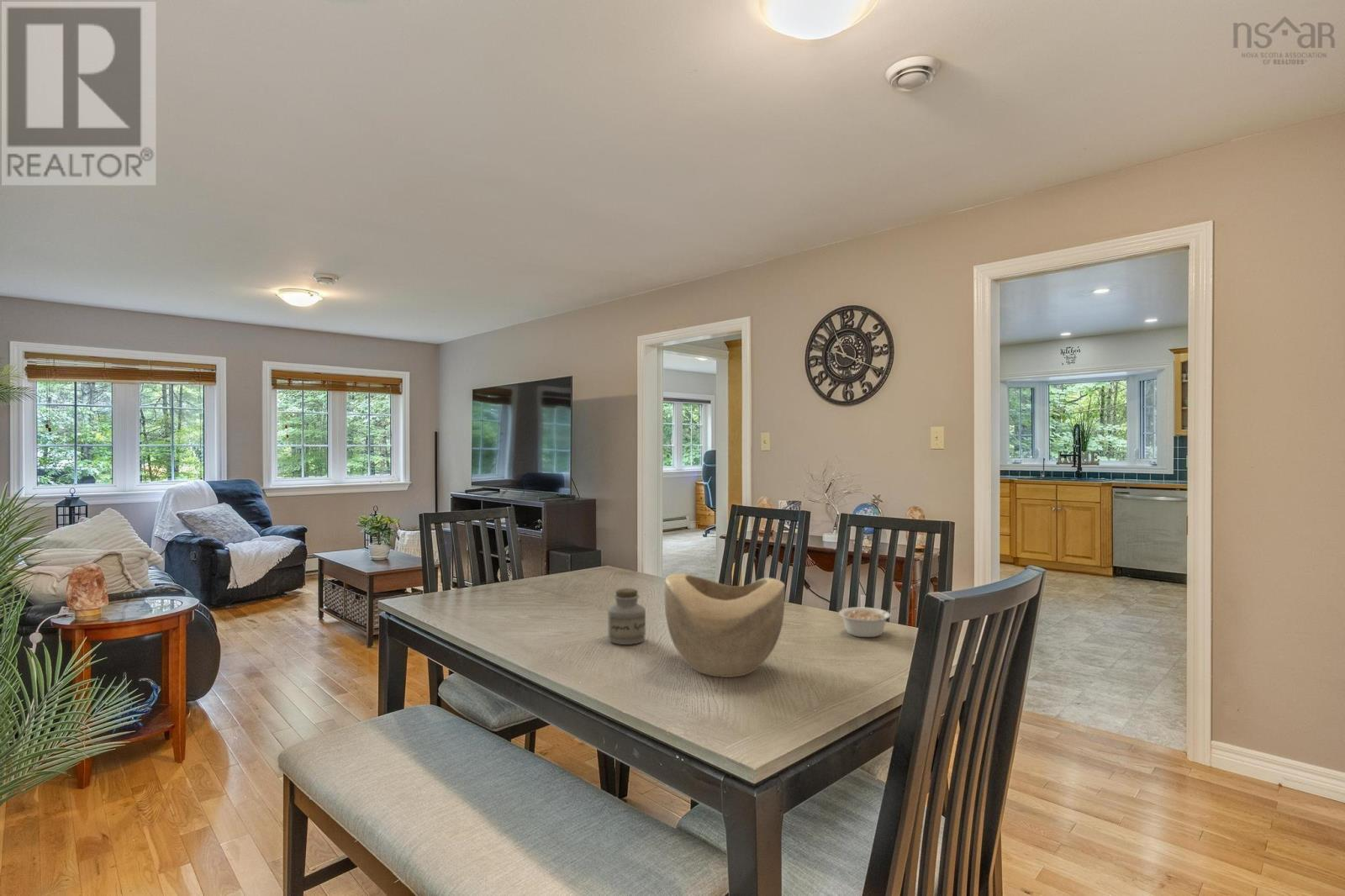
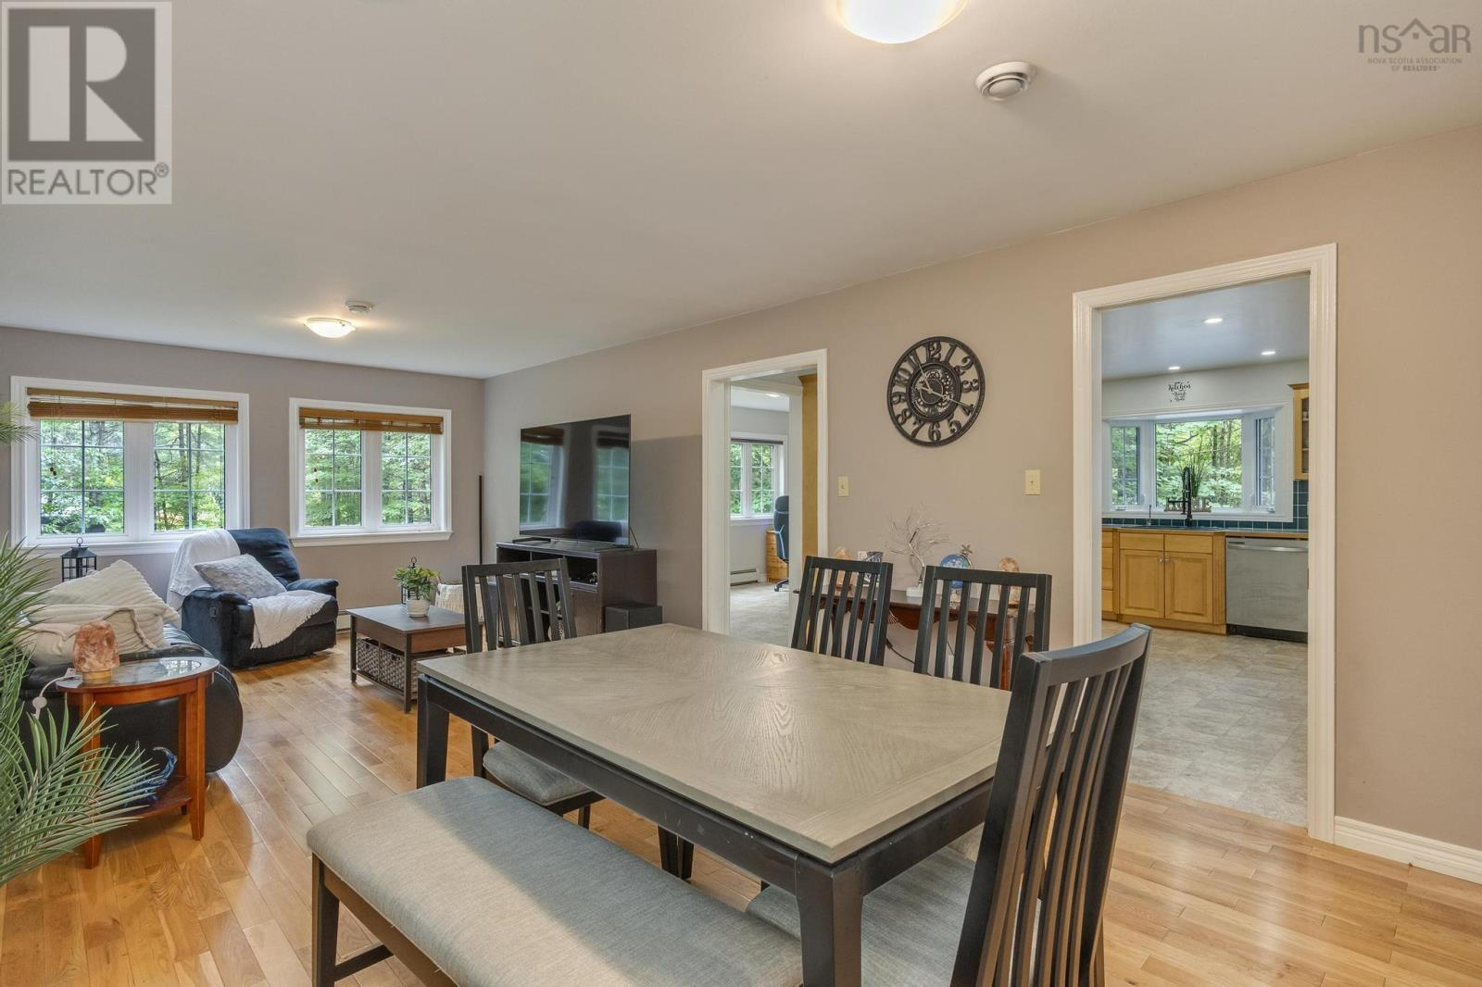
- decorative bowl (724, 621)
- legume (865, 620)
- jar (626, 614)
